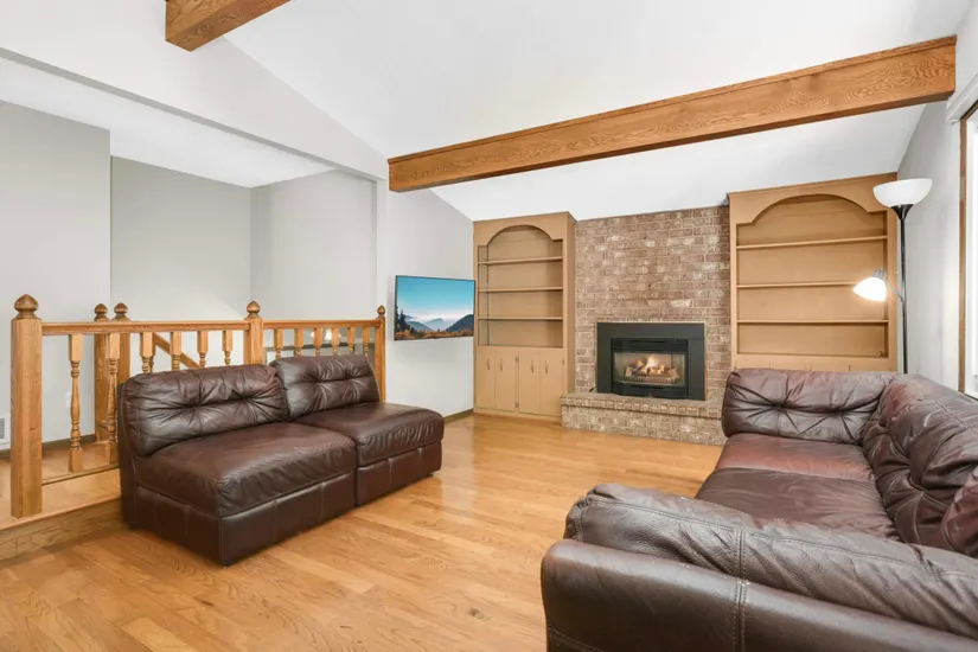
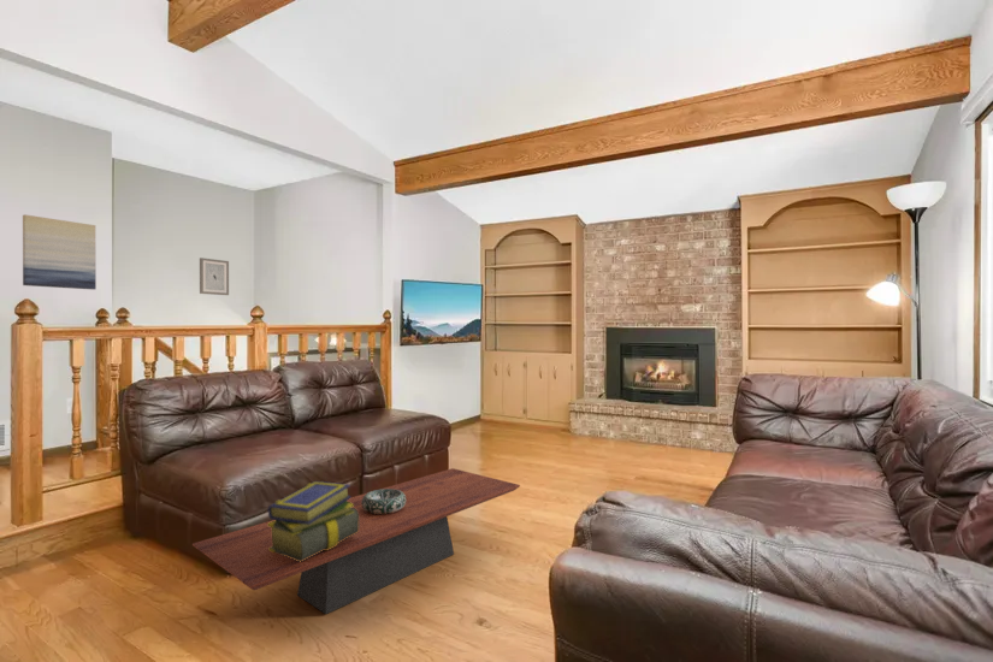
+ wall art (214, 277)
+ coffee table (382, 540)
+ stack of books (313, 516)
+ decorative bowl (384, 501)
+ wall art (60, 254)
